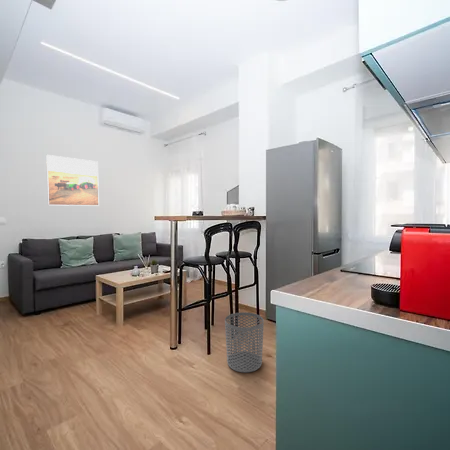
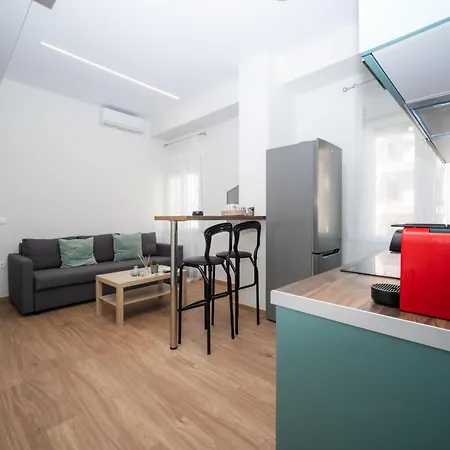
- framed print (74, 182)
- waste bin (244, 341)
